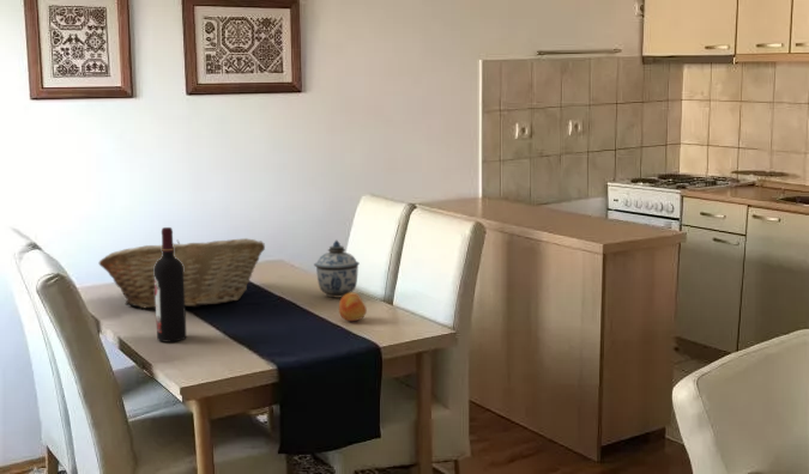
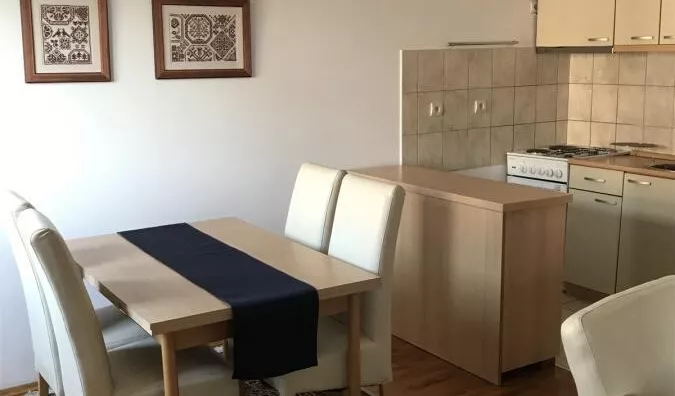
- fruit basket (185, 267)
- lidded jar (337, 267)
- wine bottle (169, 284)
- fruit (352, 306)
